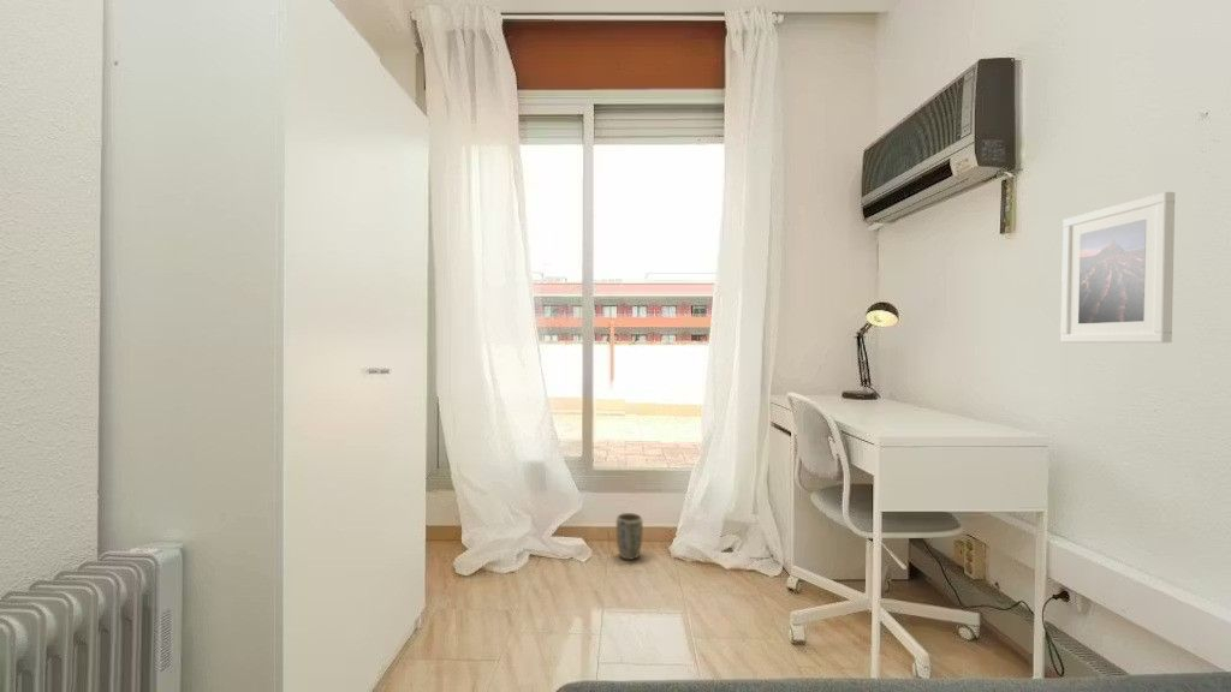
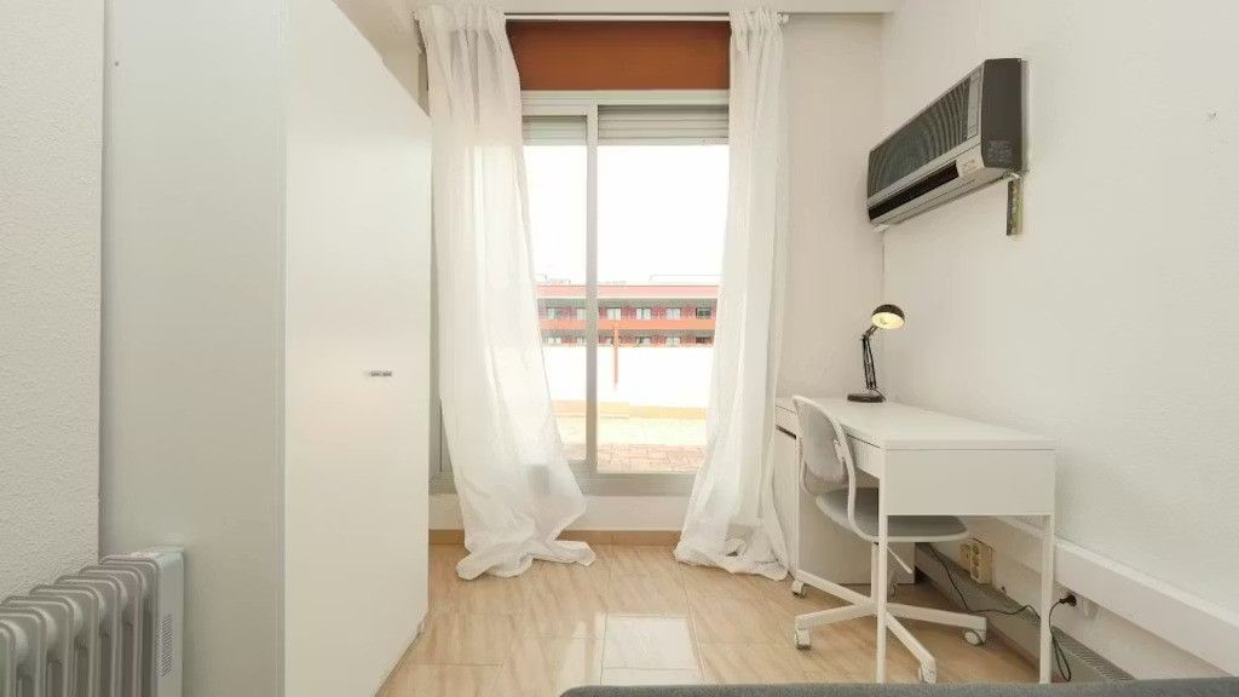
- plant pot (629, 536)
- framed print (1111, 274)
